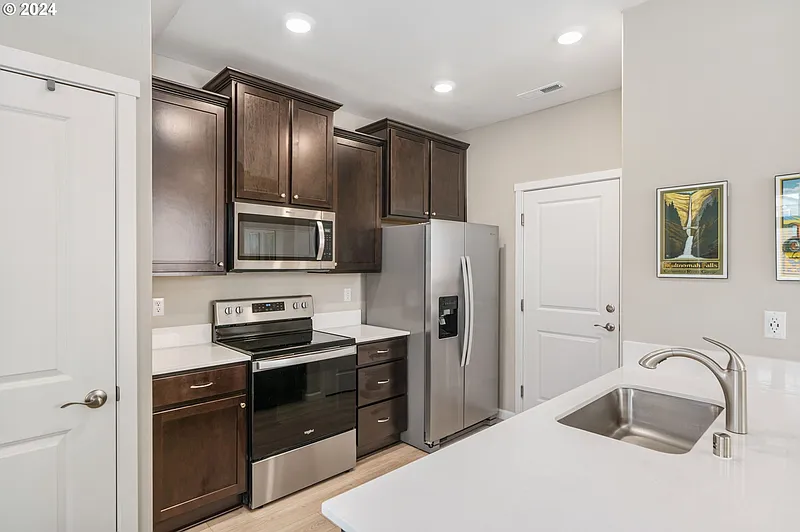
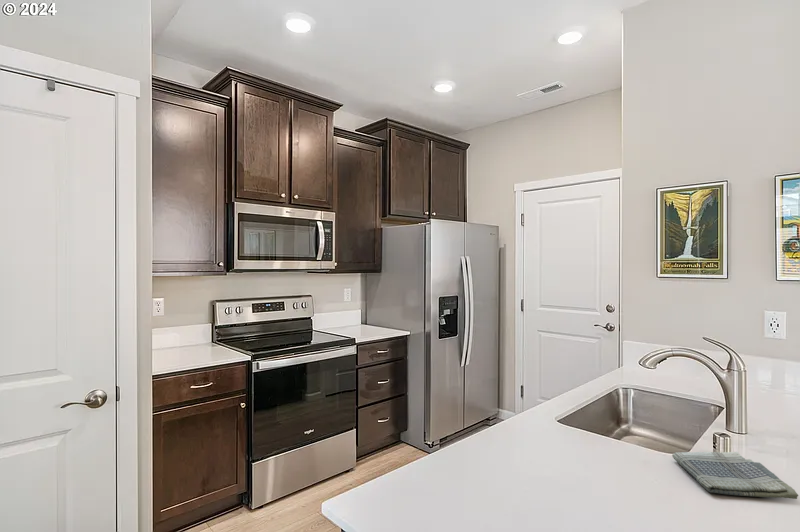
+ dish towel (730, 471)
